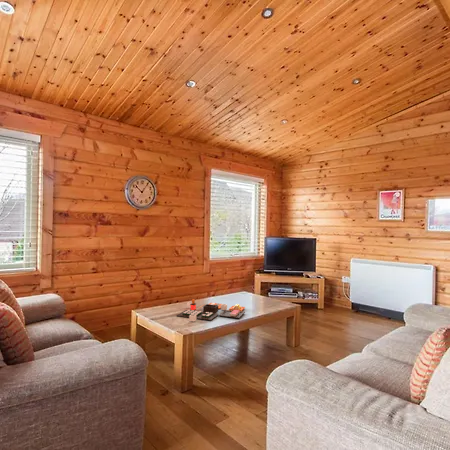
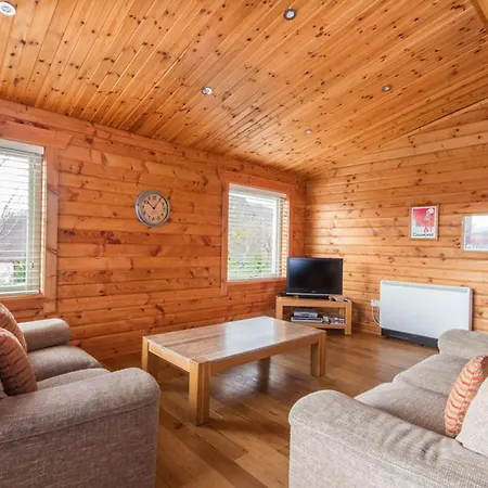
- toy food set (211, 307)
